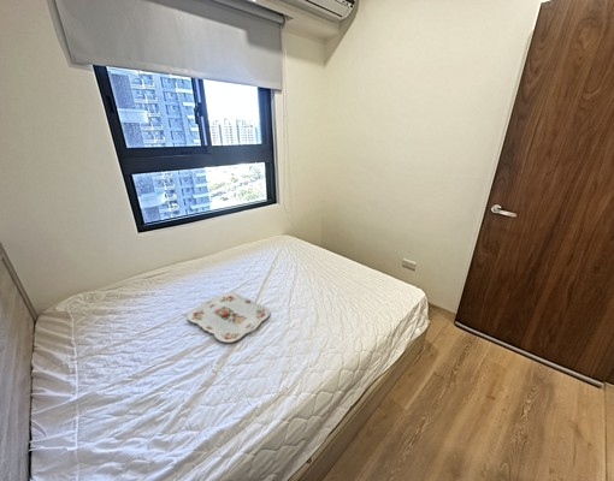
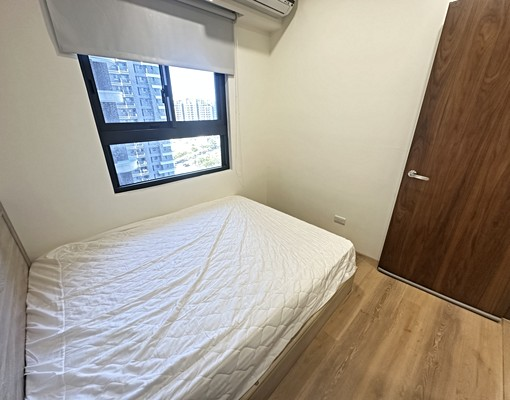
- serving tray (229, 314)
